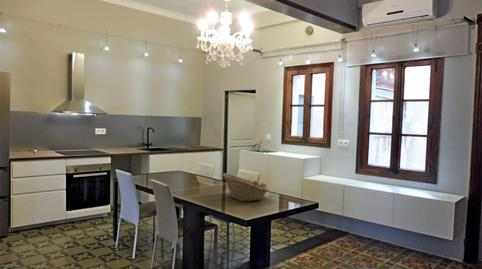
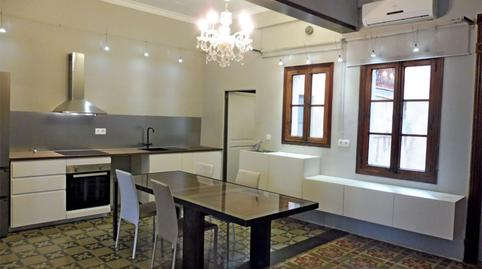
- fruit basket (244, 185)
